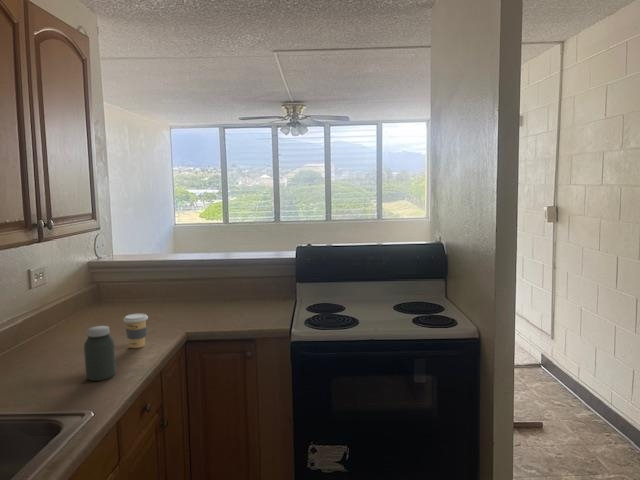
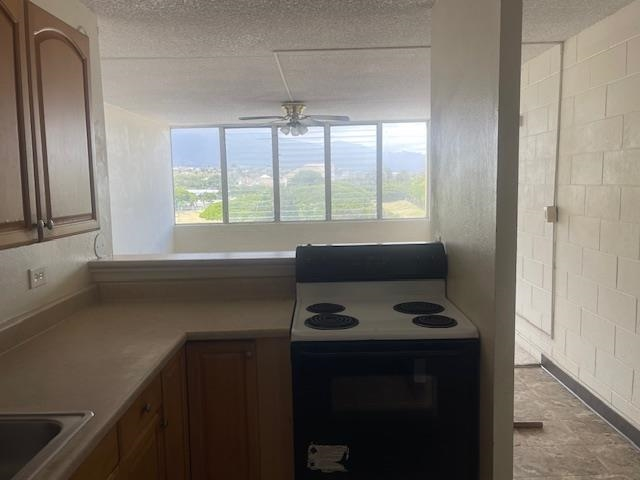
- coffee cup (136, 331)
- jar (99, 353)
